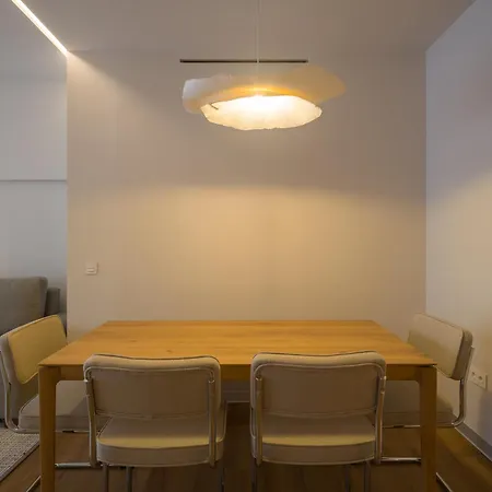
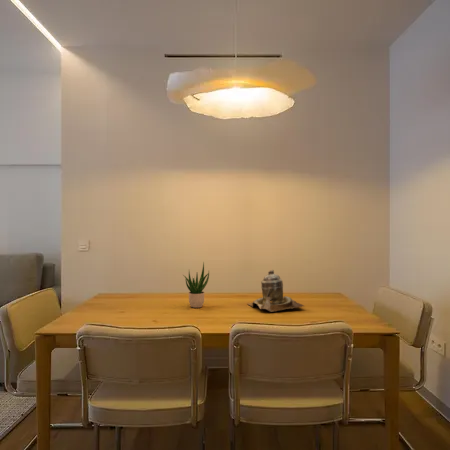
+ teapot (274, 288)
+ potted plant (197, 284)
